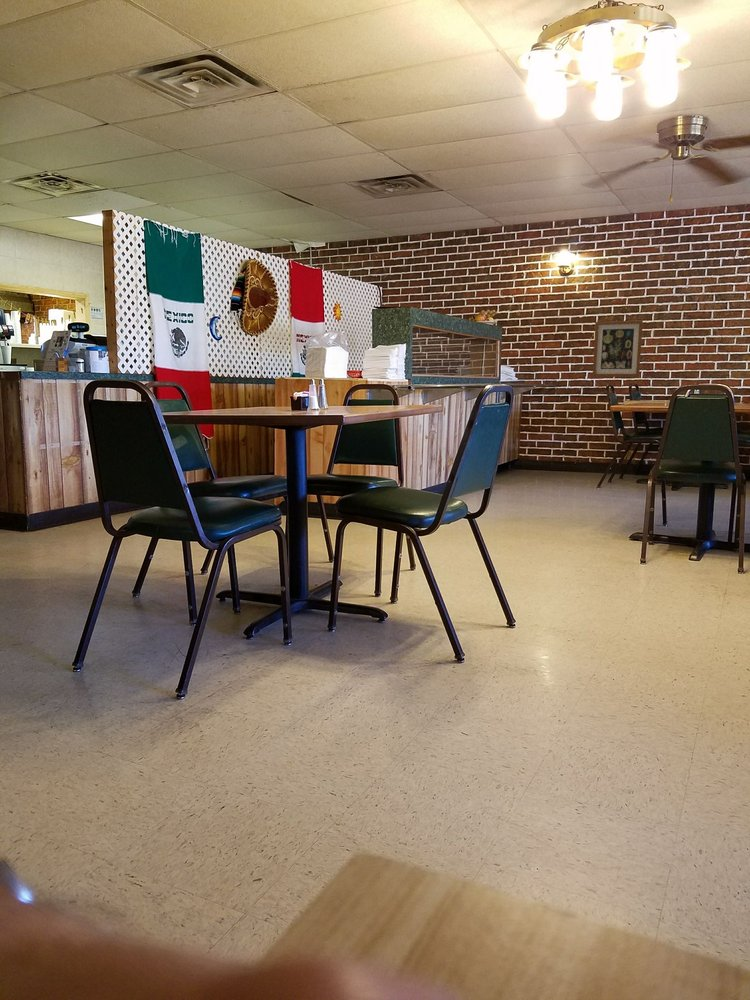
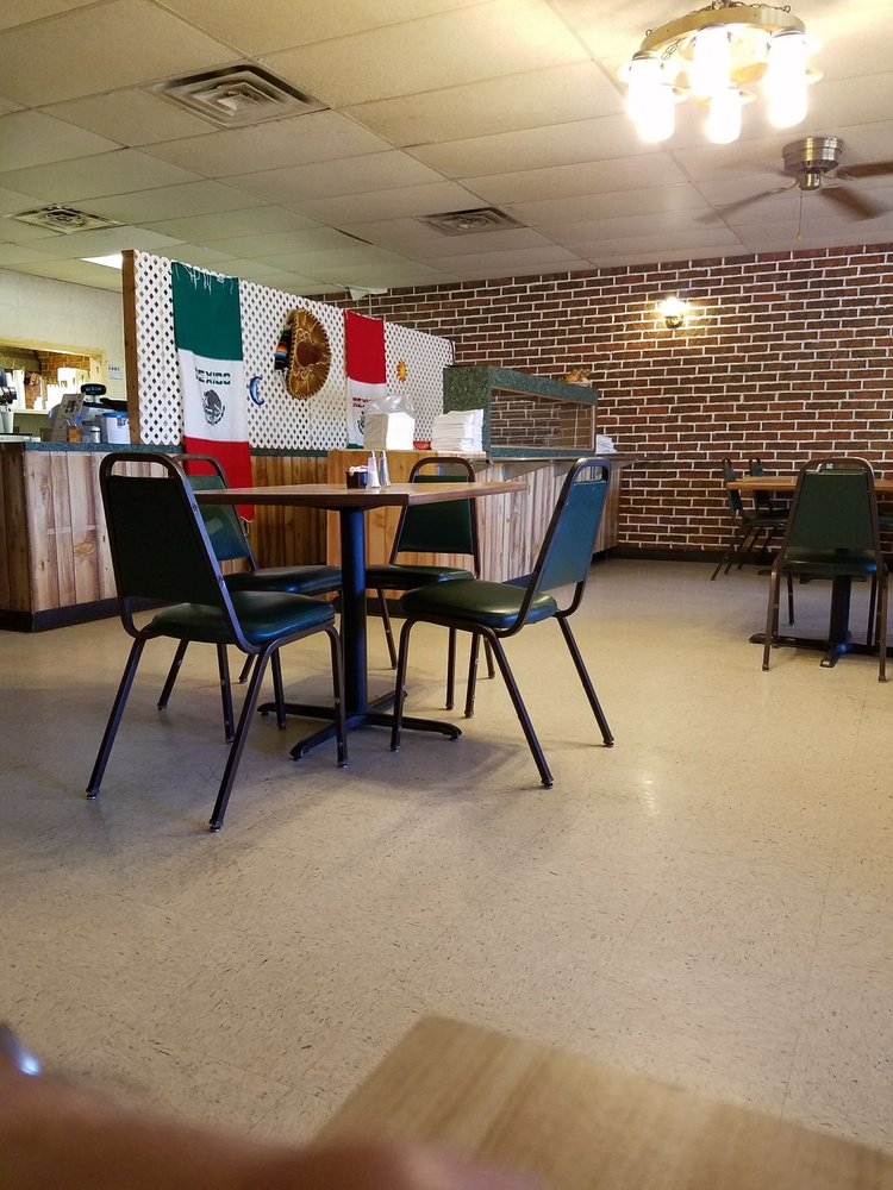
- wall art (617, 349)
